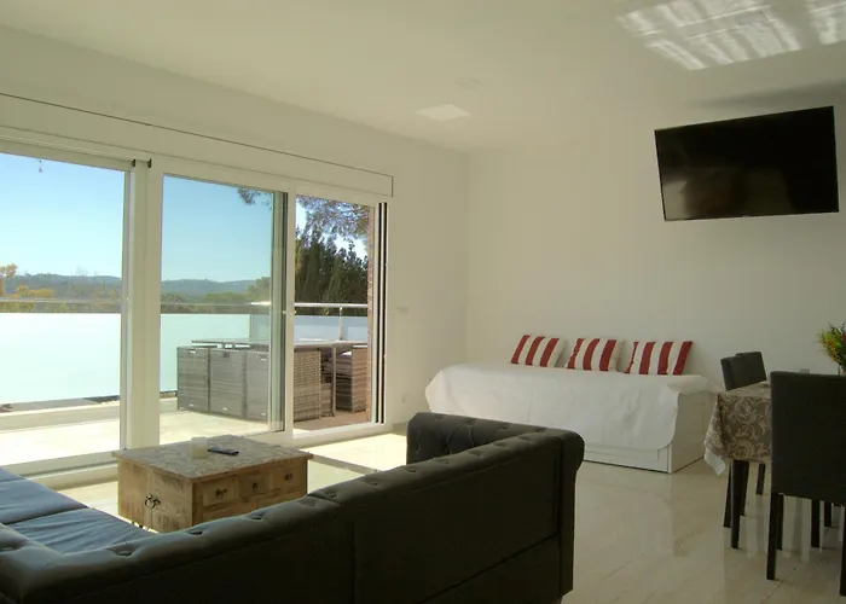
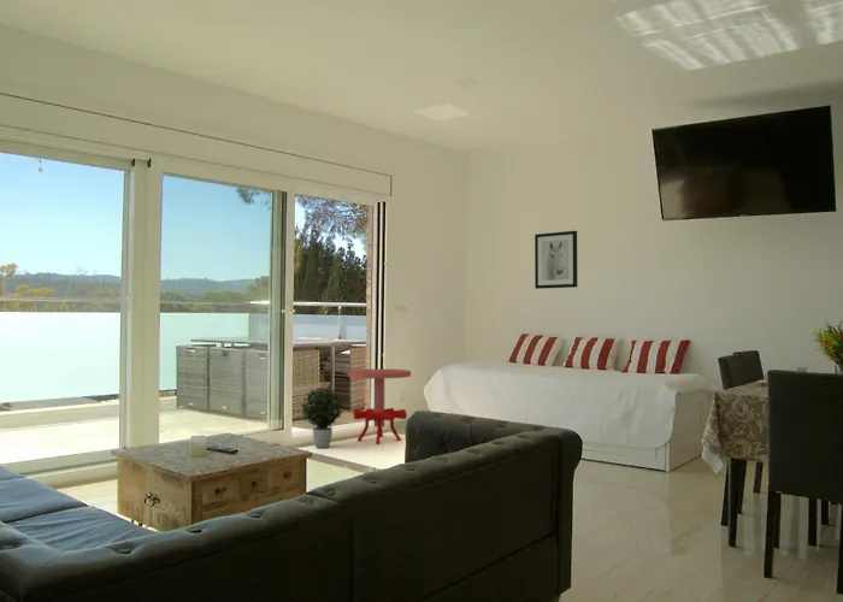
+ wall art (555, 260)
+ potted plant (323, 417)
+ side table (379, 405)
